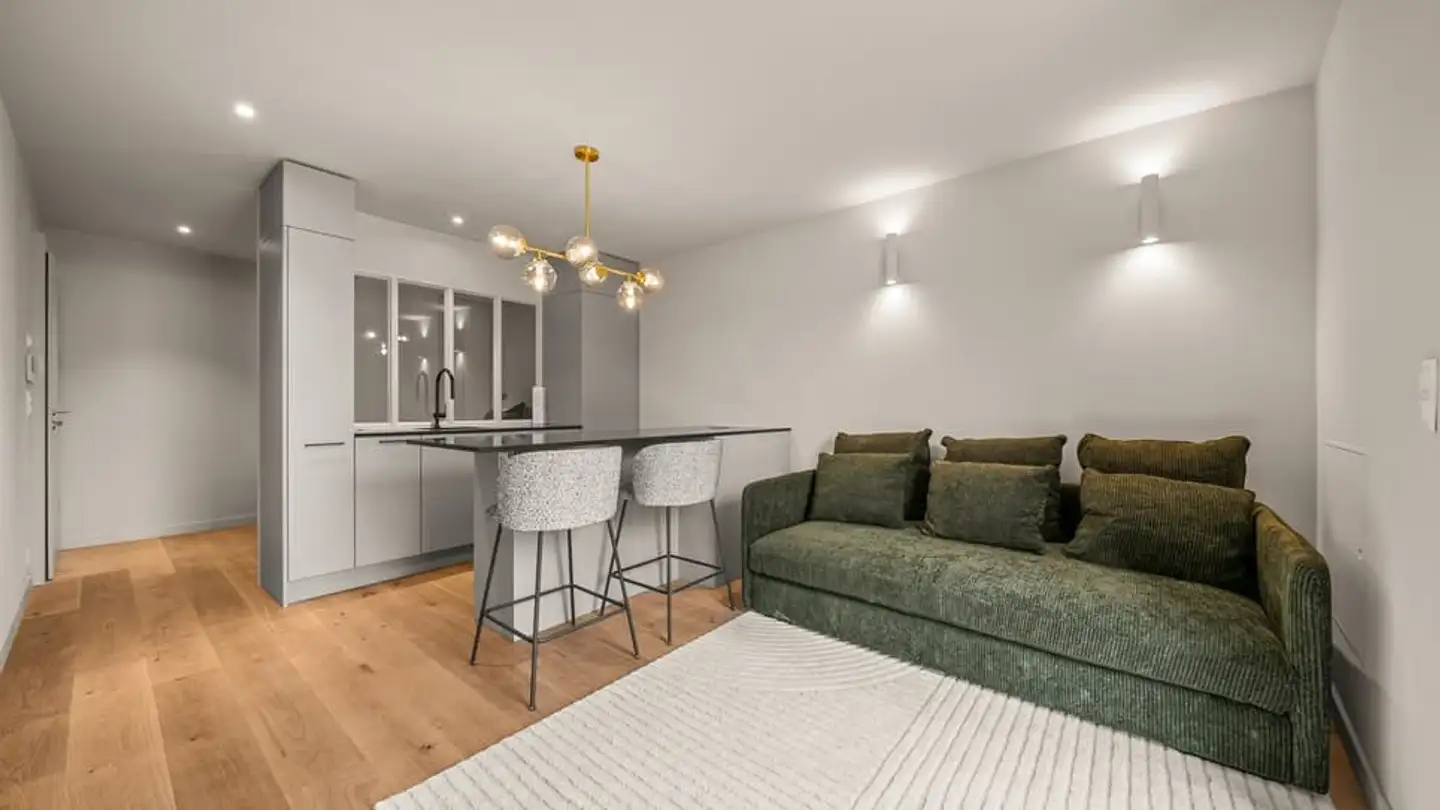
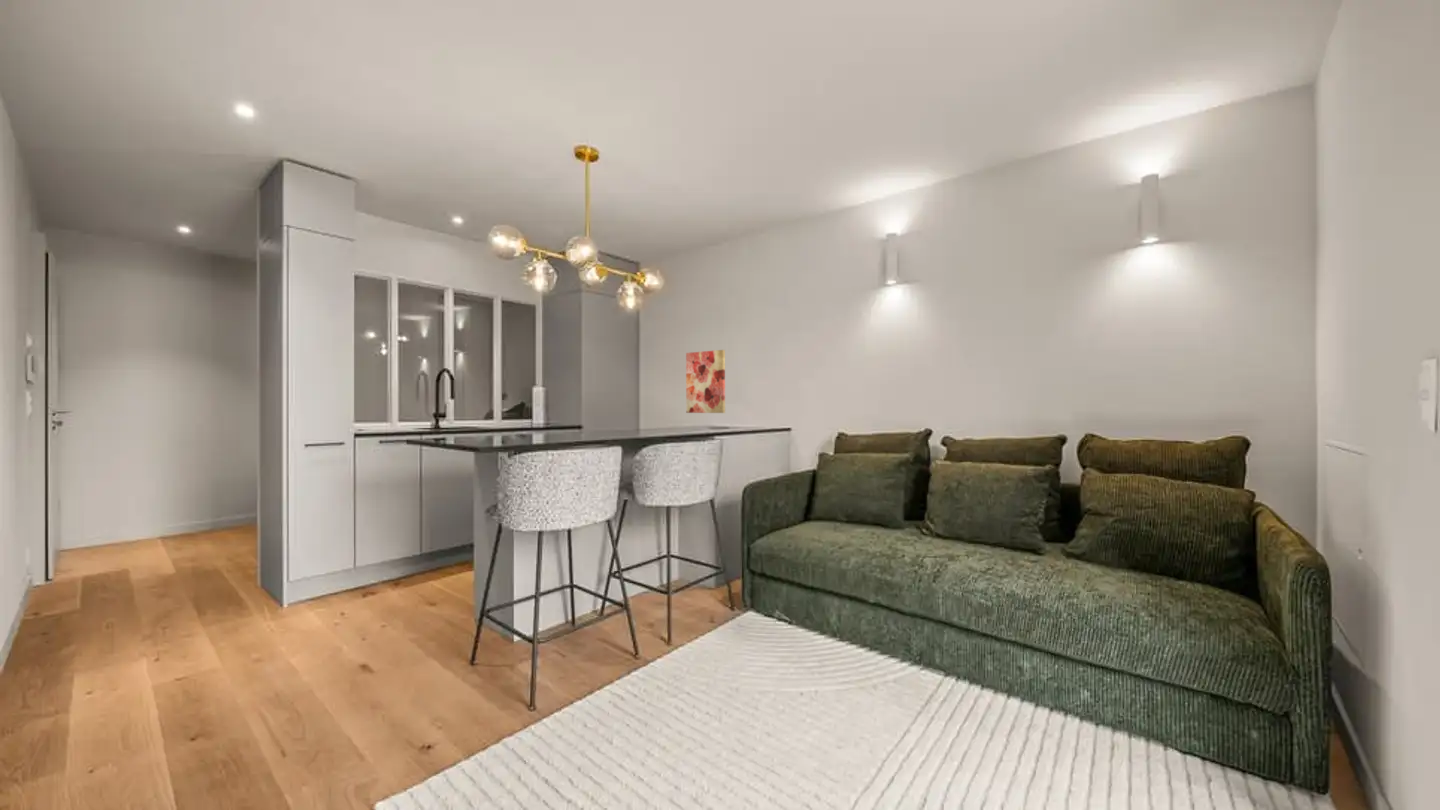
+ wall art (705, 382)
